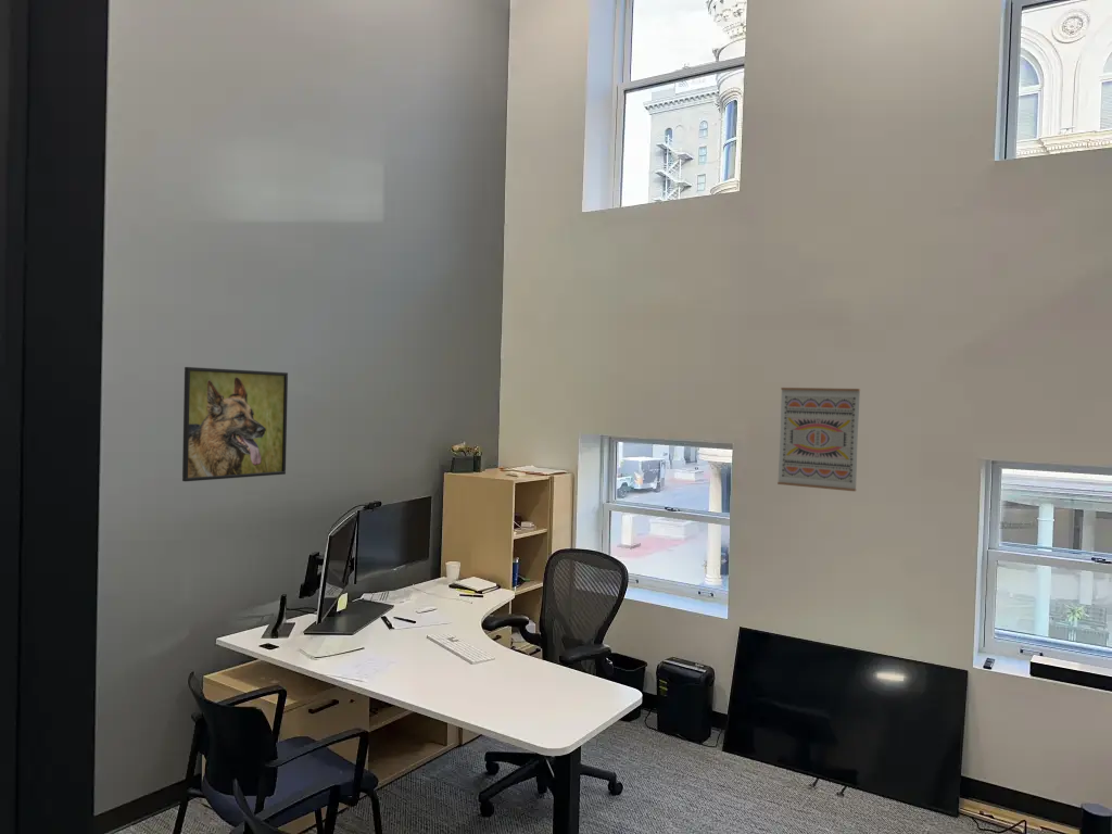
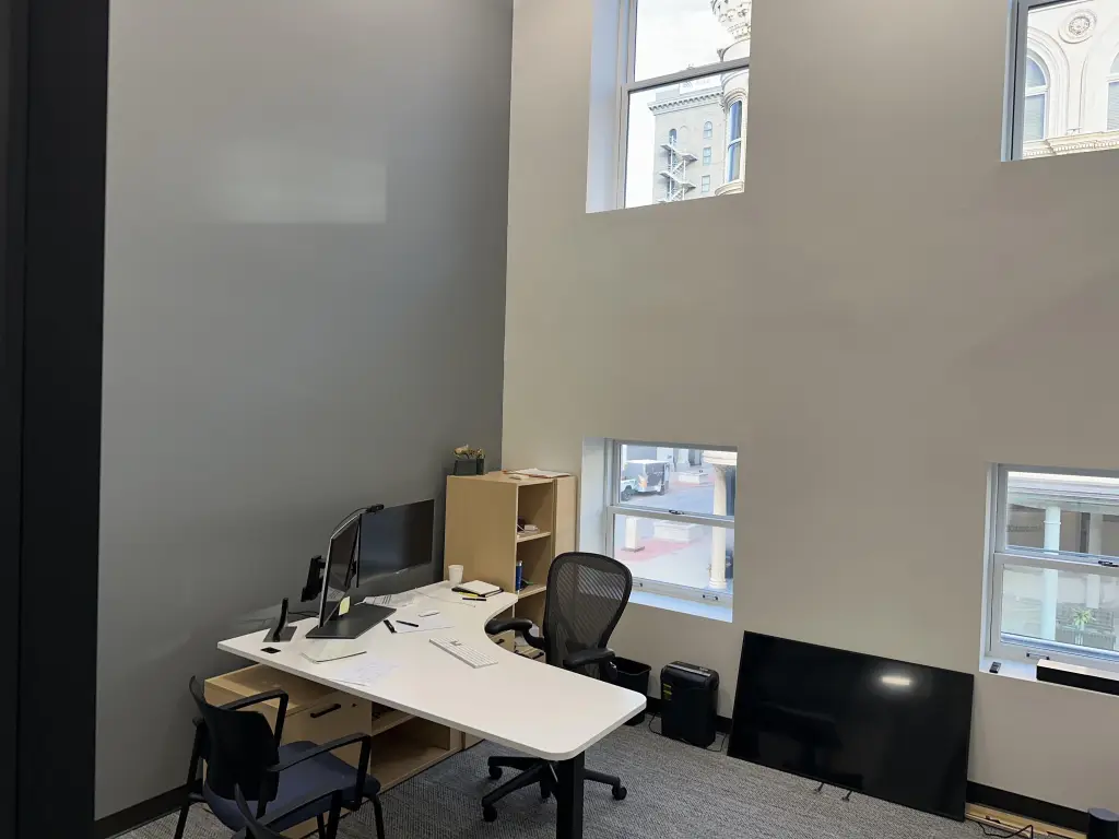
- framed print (238, 424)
- wall art (818, 438)
